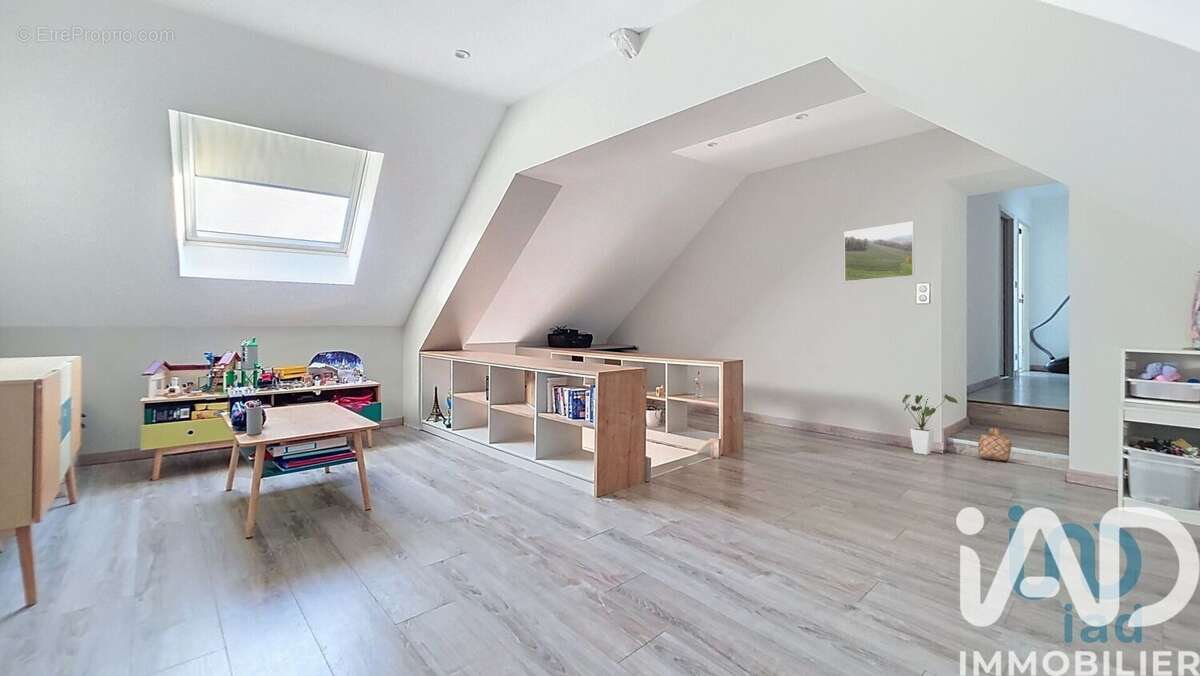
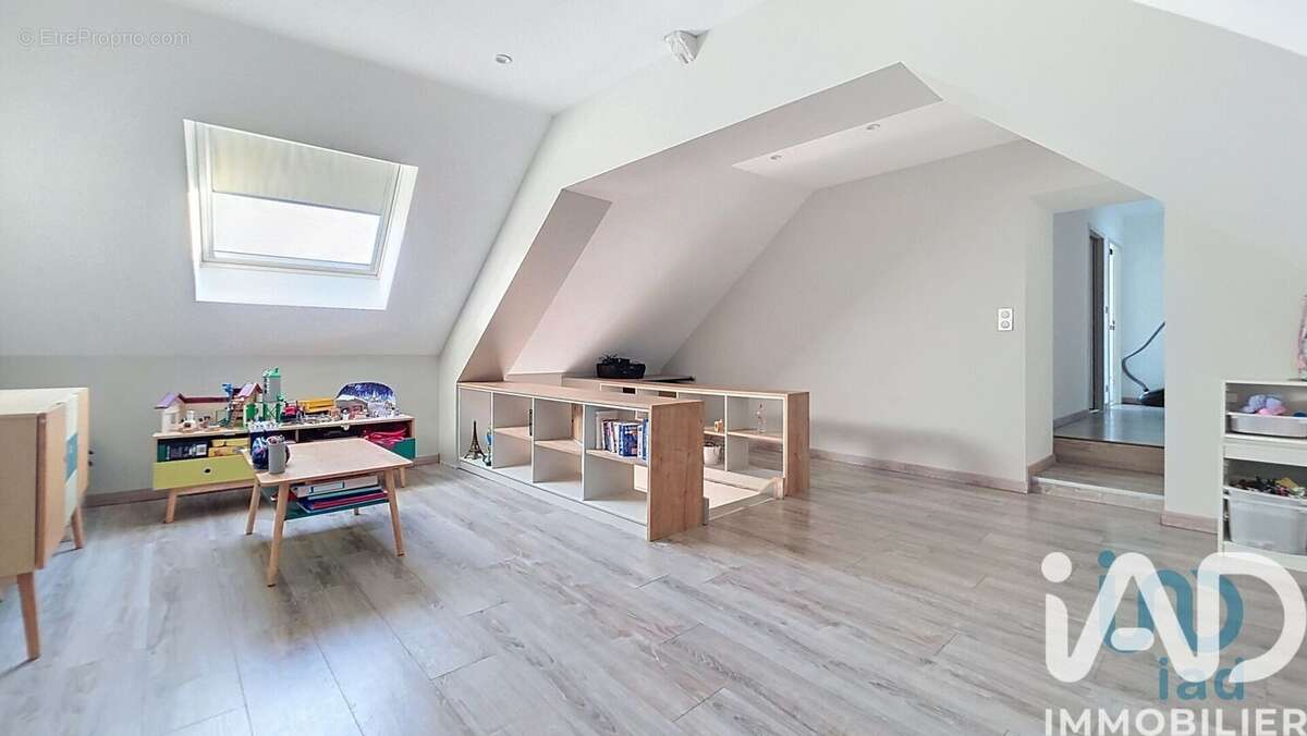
- basket (994, 444)
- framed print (877, 252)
- house plant (925, 423)
